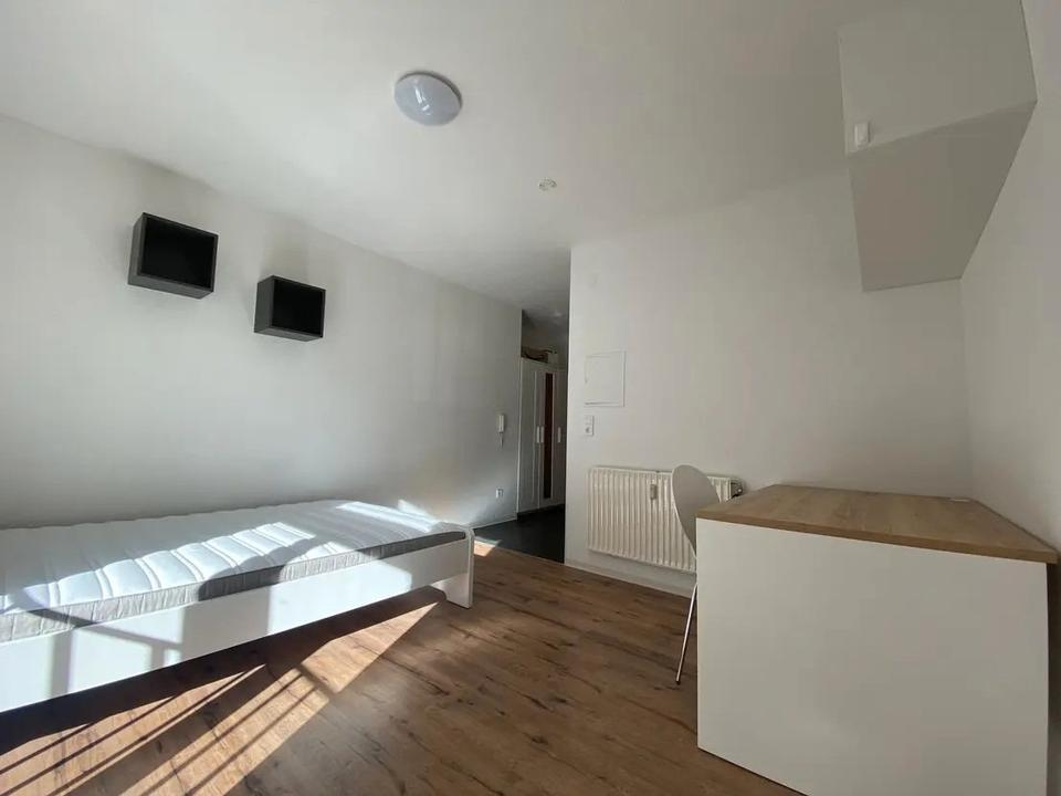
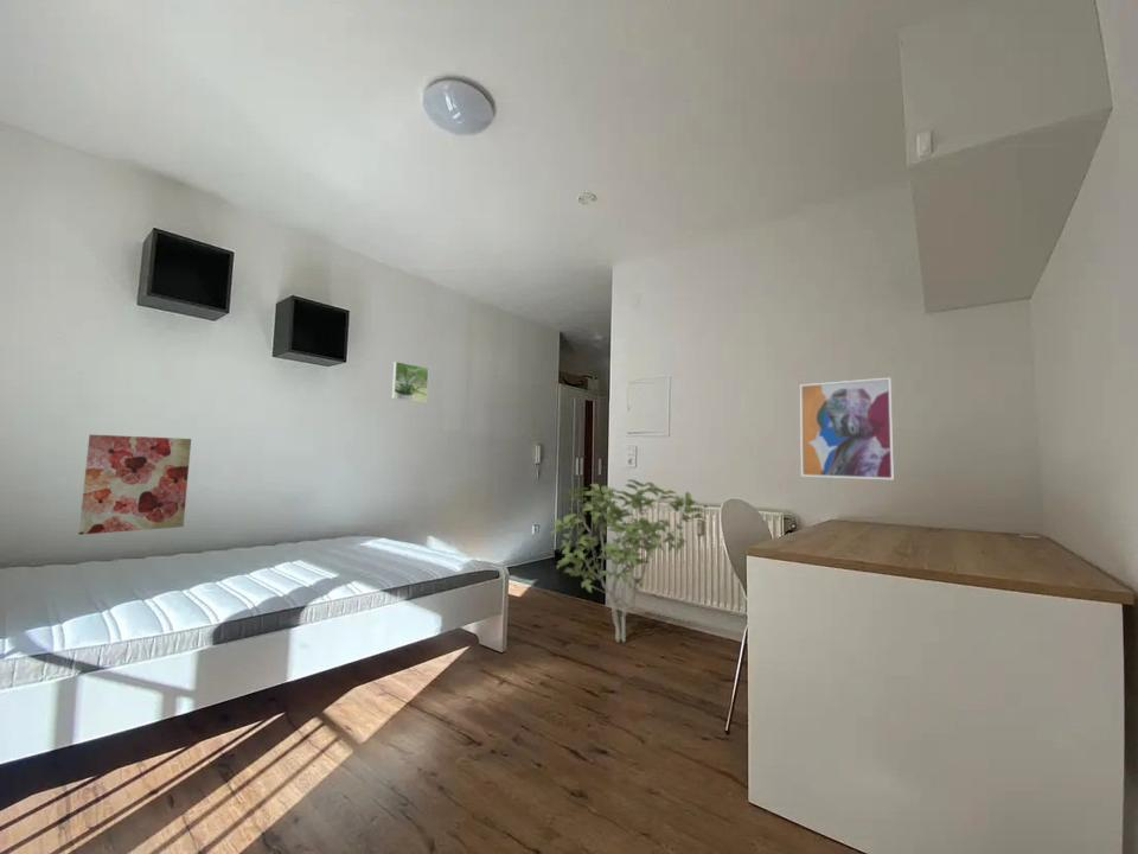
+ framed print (410, 382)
+ wall art (139, 483)
+ shrub (624, 559)
+ wall art (844, 429)
